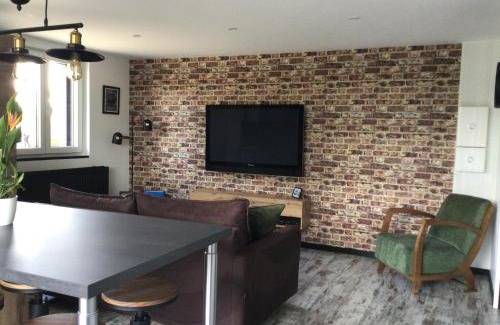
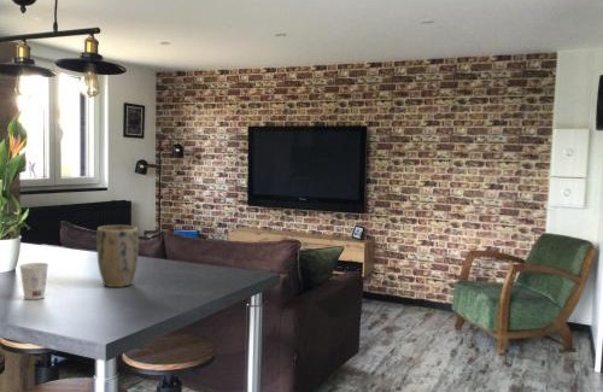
+ plant pot (117, 256)
+ cup (34, 281)
